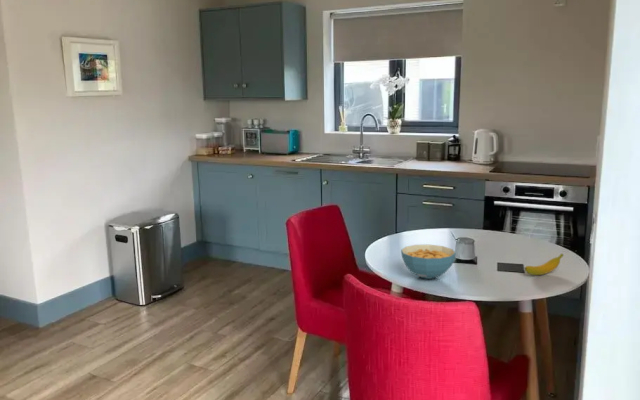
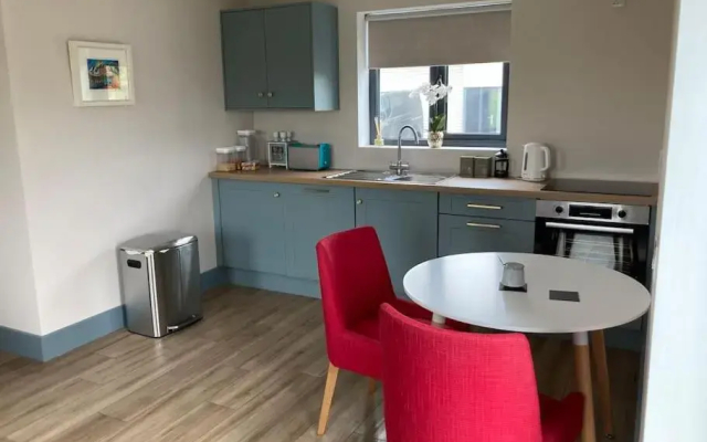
- cereal bowl (427, 263)
- banana (544, 265)
